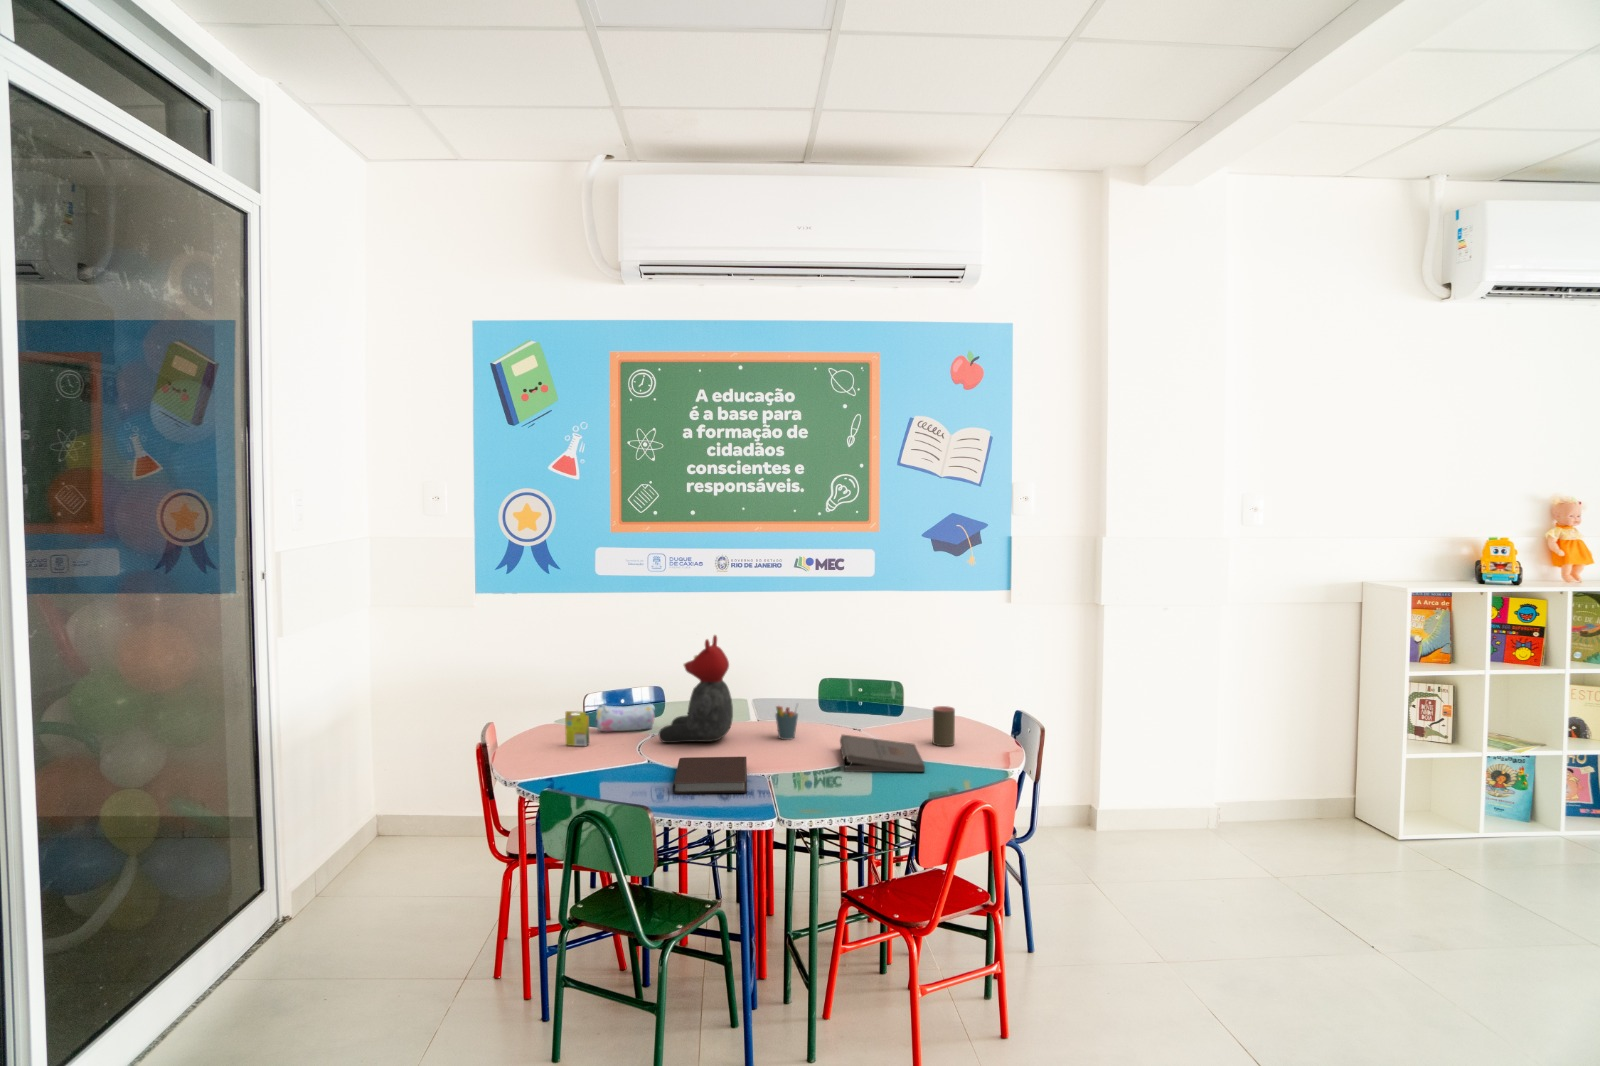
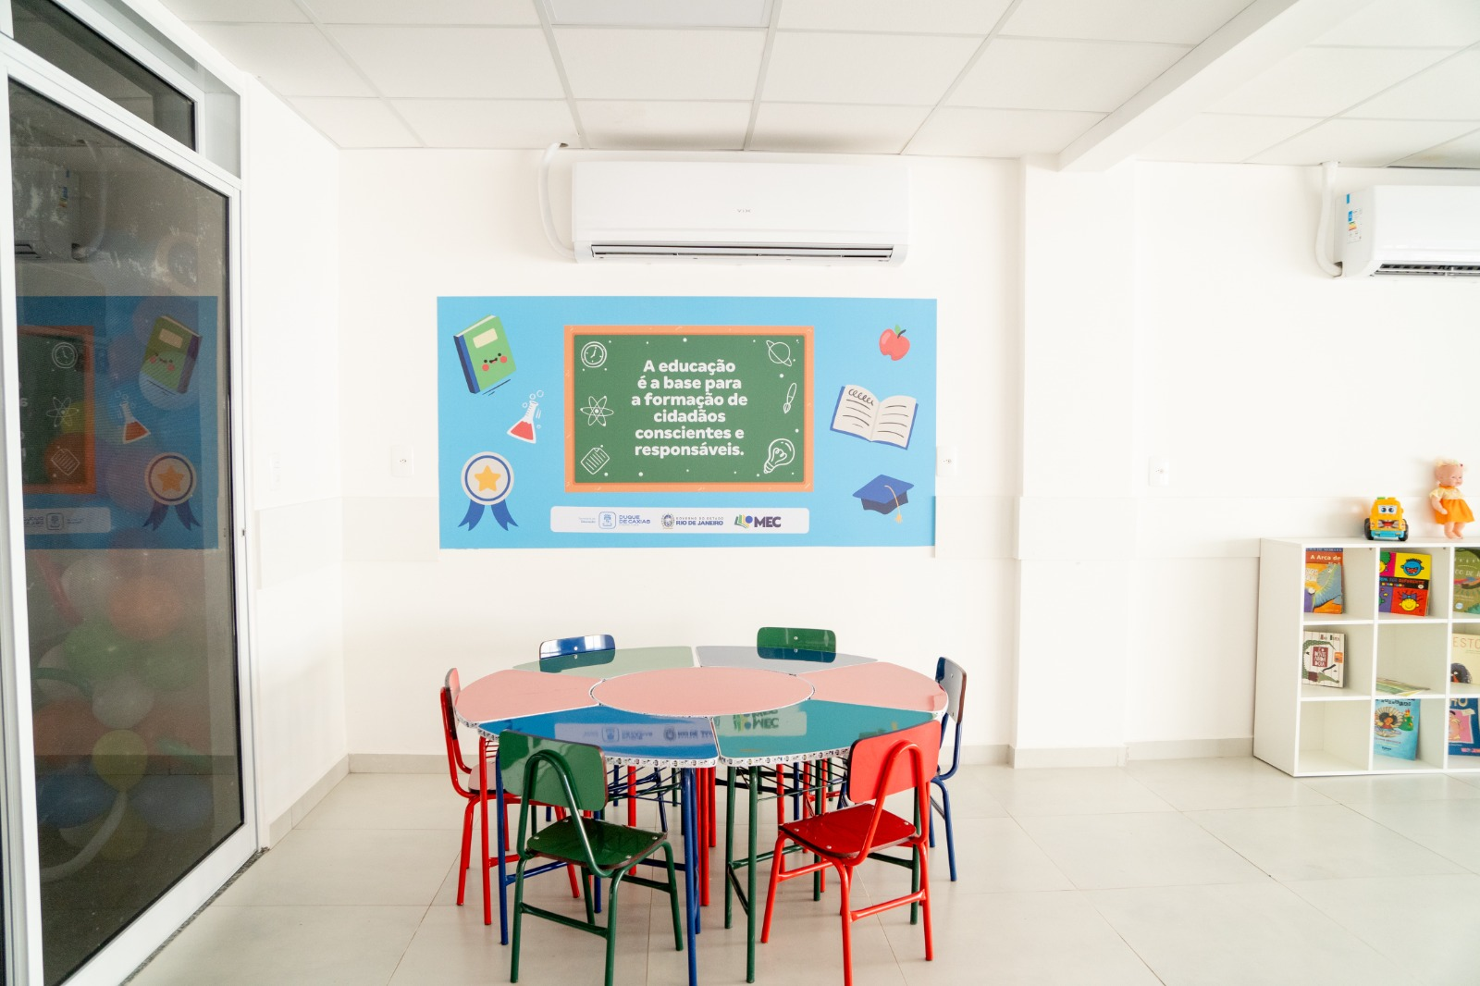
- notebook (711, 775)
- cup (943, 726)
- pencil case (625, 716)
- pizza box (880, 752)
- crayon box (577, 727)
- pen holder (786, 719)
- teddy bear (697, 686)
